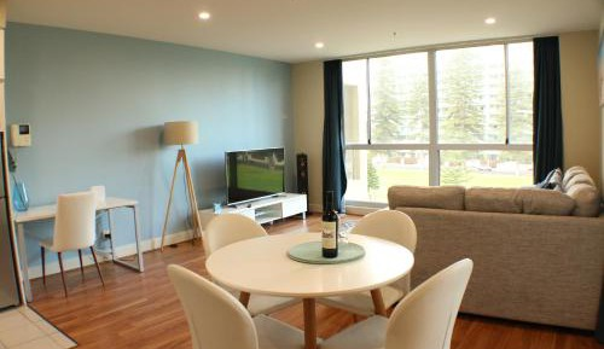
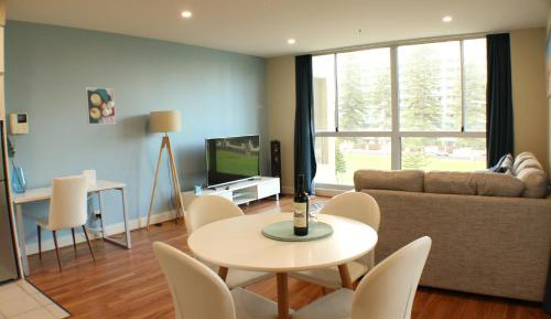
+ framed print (100, 106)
